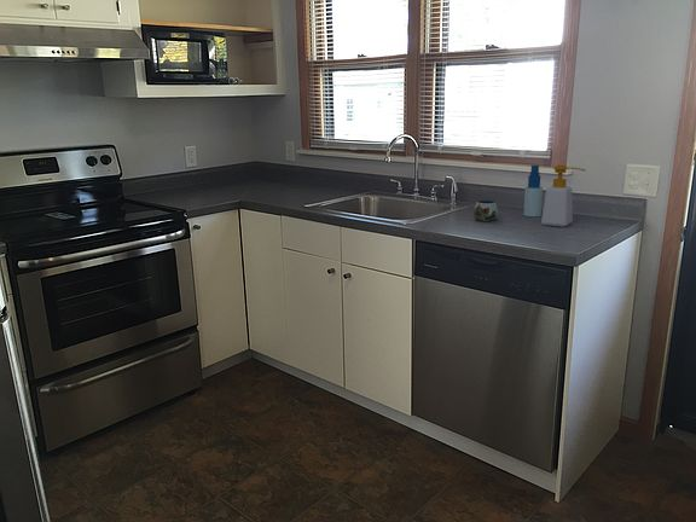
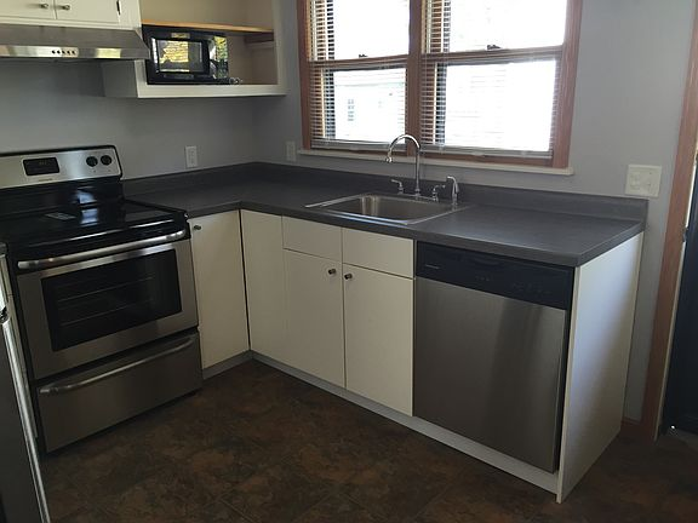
- soap bottle (564, 195)
- spray bottle (533, 190)
- mug (486, 209)
